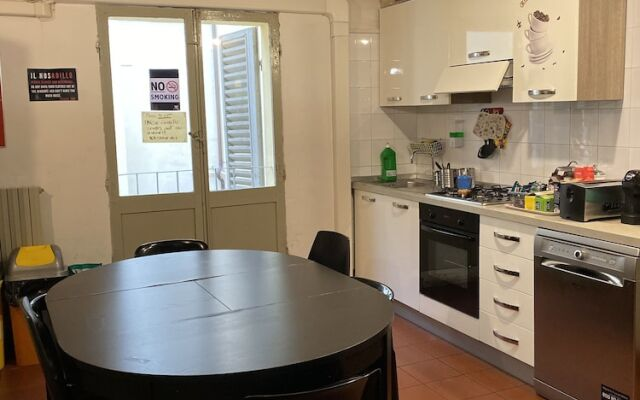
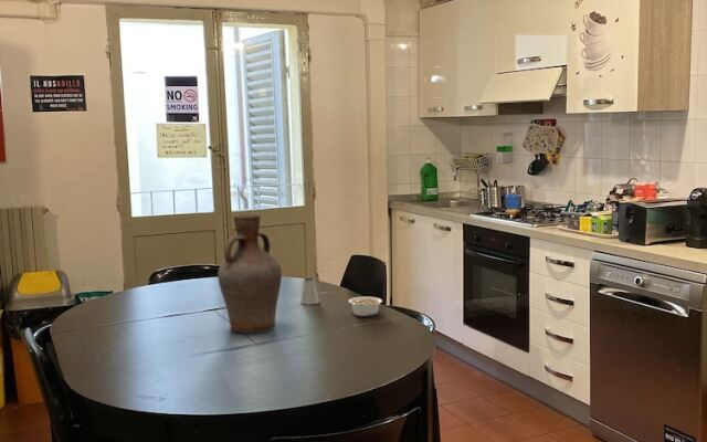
+ legume (366, 305)
+ vase (250, 272)
+ saltshaker (309, 290)
